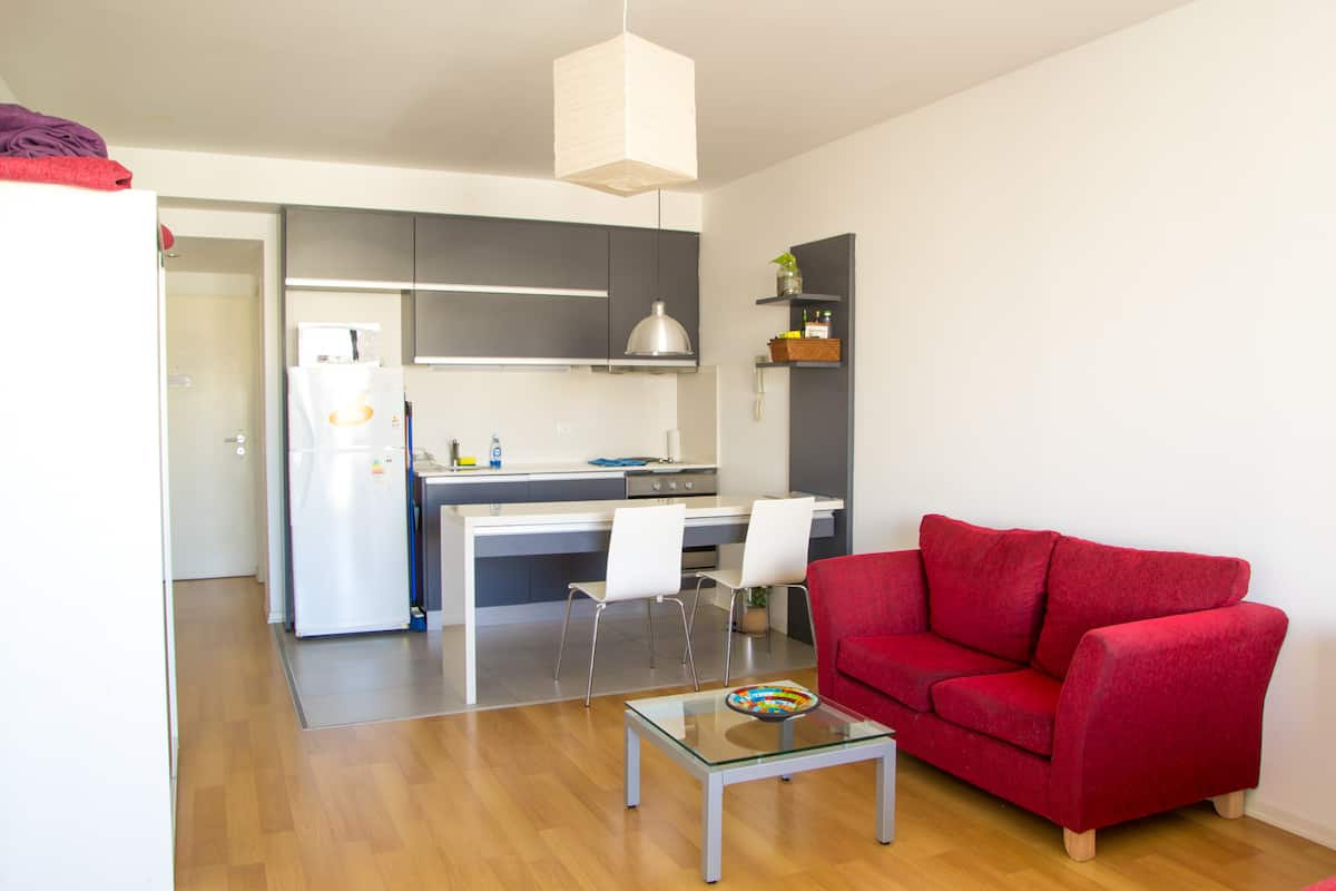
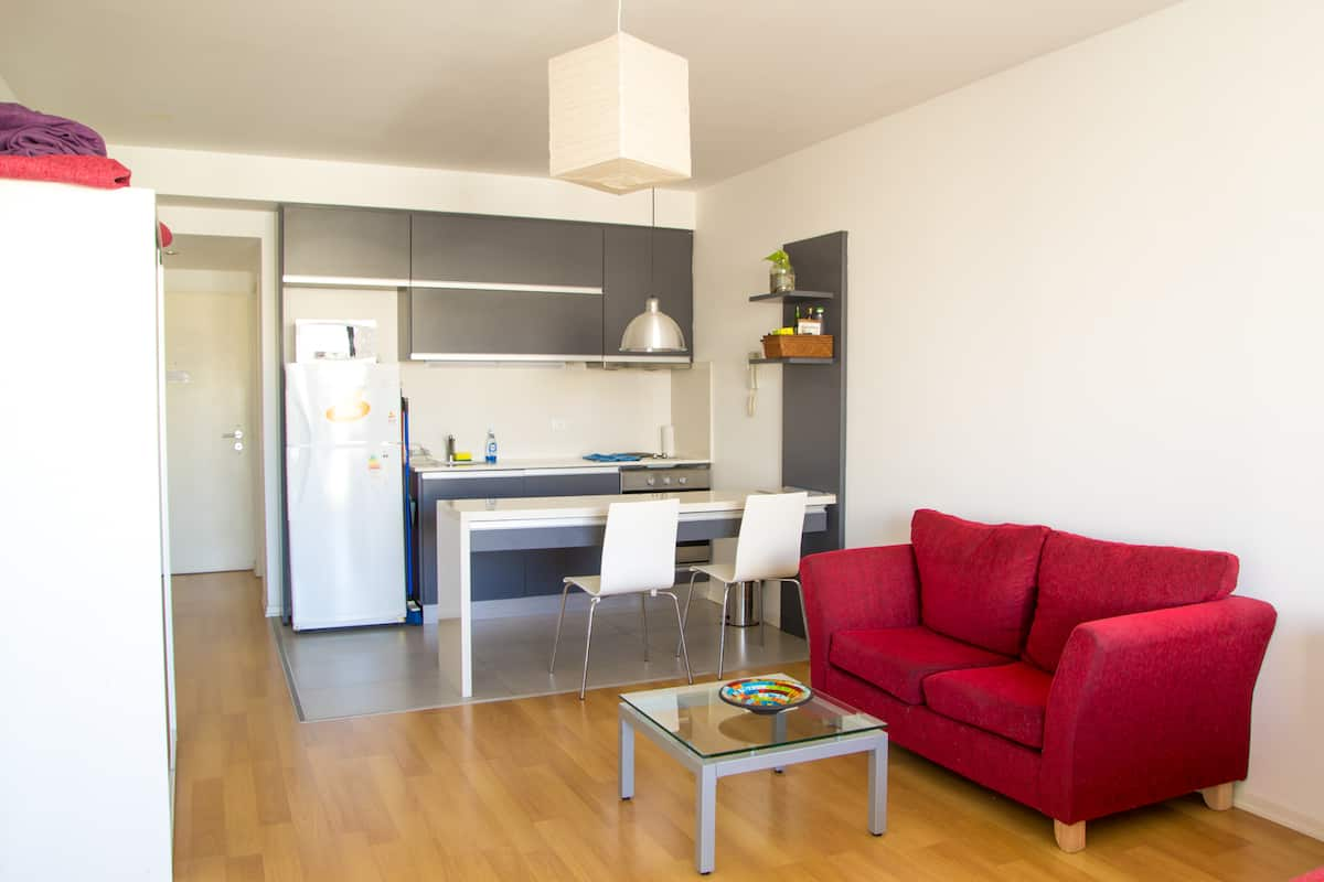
- potted plant (757, 603)
